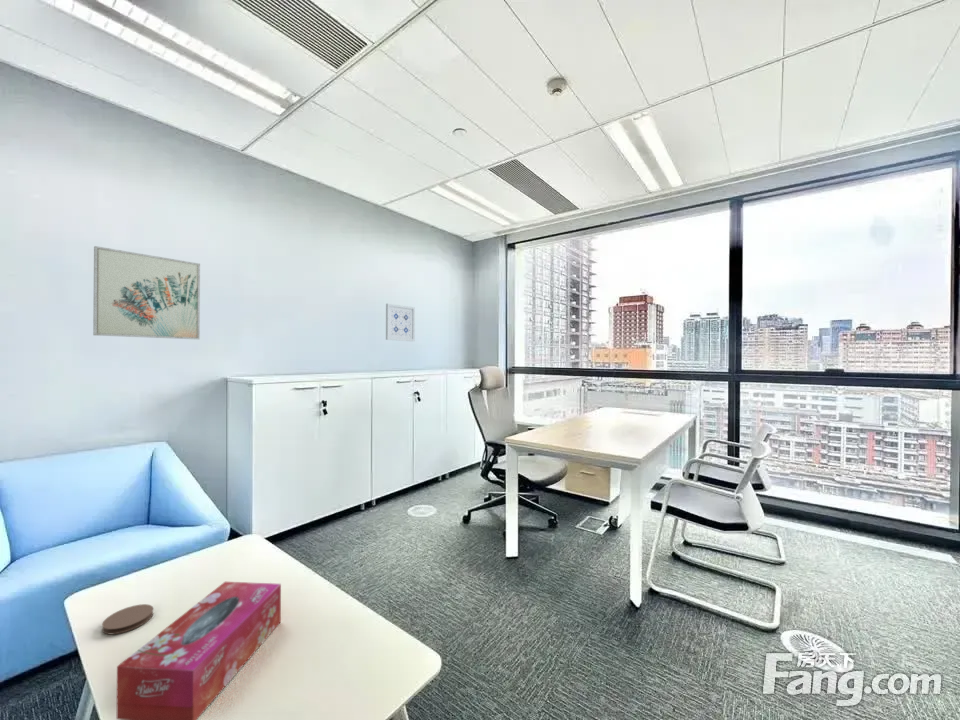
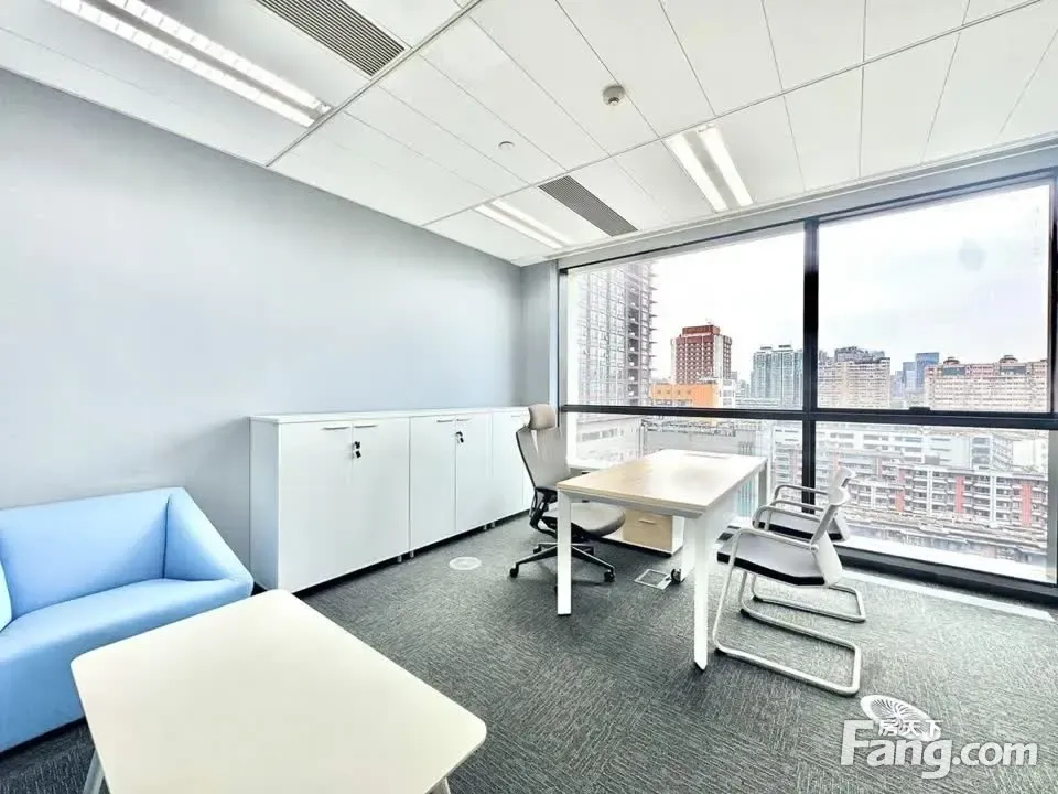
- wall art (400, 323)
- coaster (128, 618)
- tissue box (211, 640)
- wall art (150, 296)
